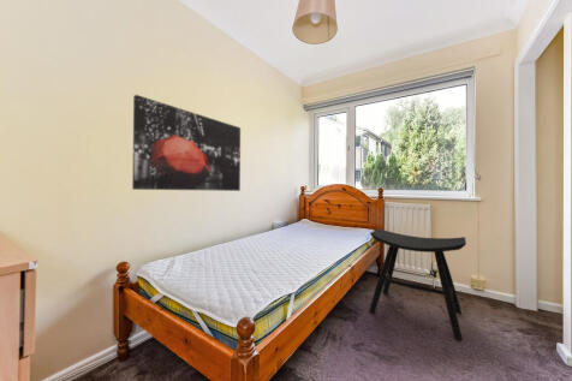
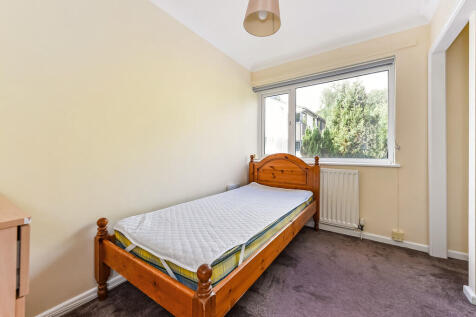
- stool (413, 284)
- wall art (197, 151)
